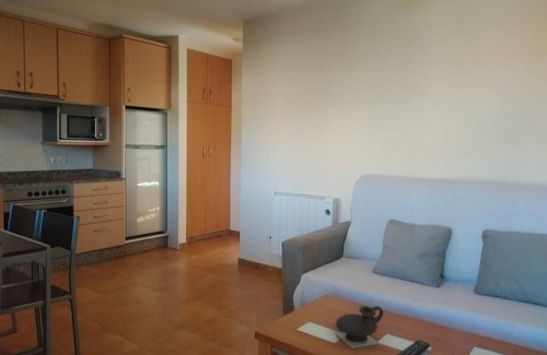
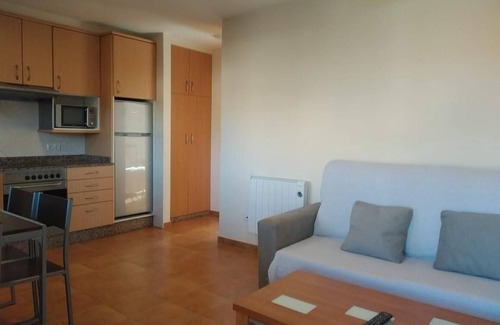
- teapot (363, 320)
